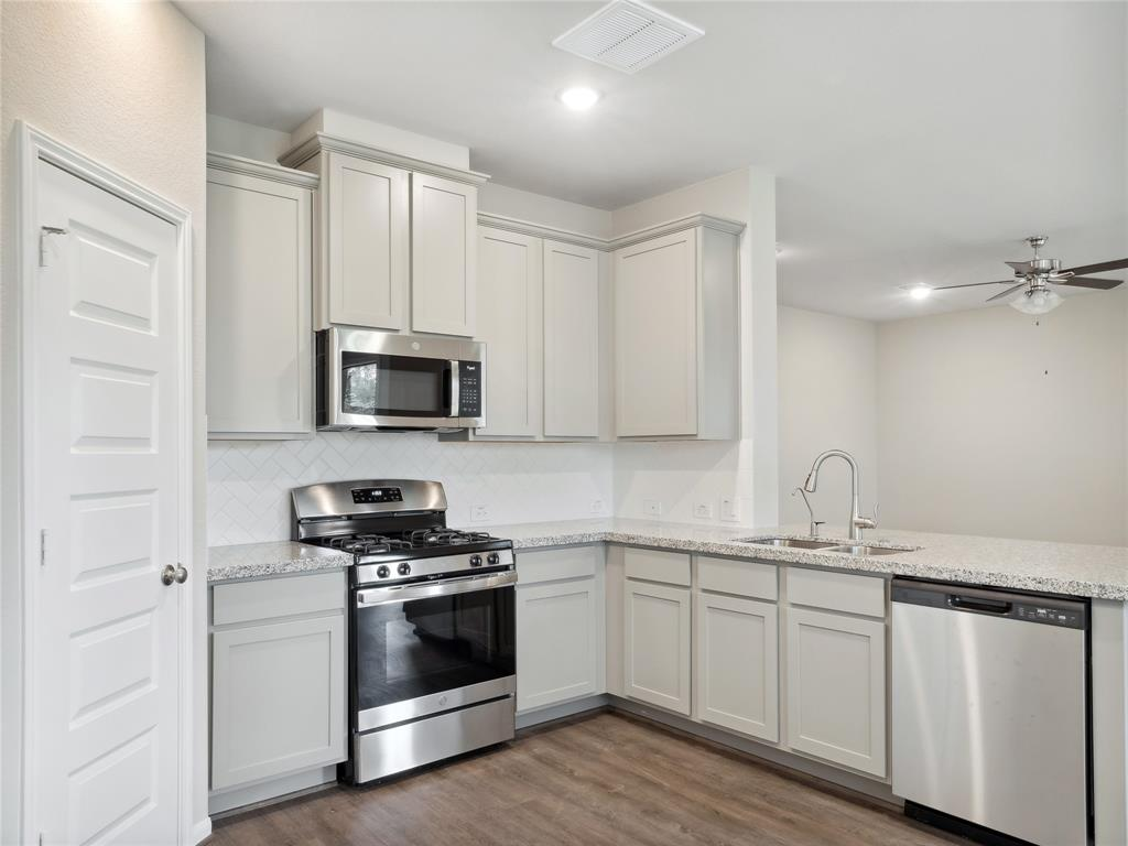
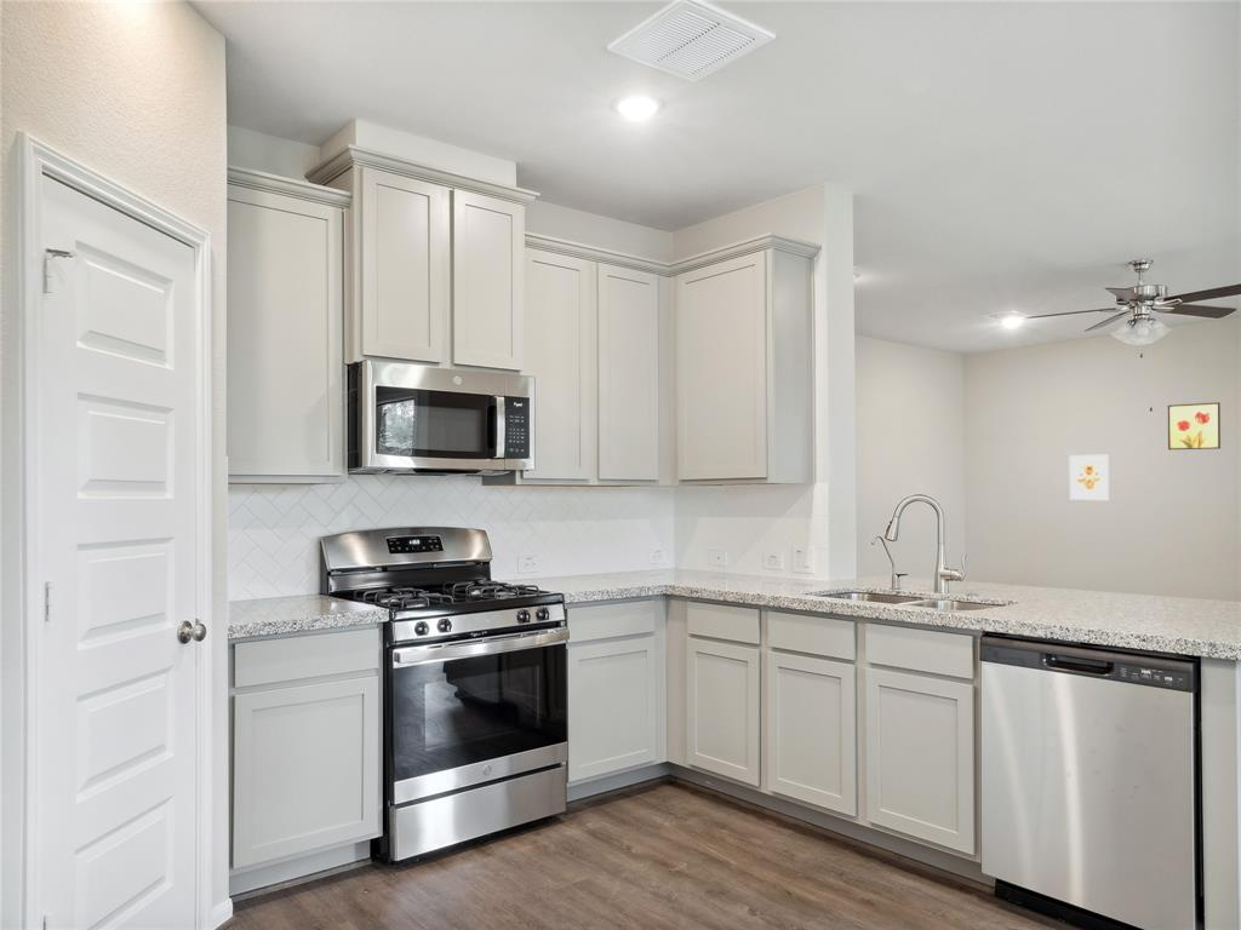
+ wall art (1194, 426)
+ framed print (1088, 477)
